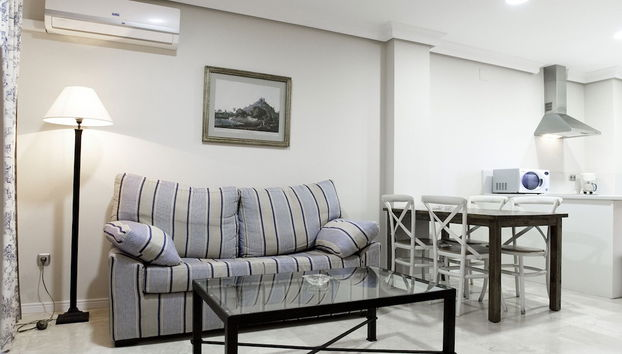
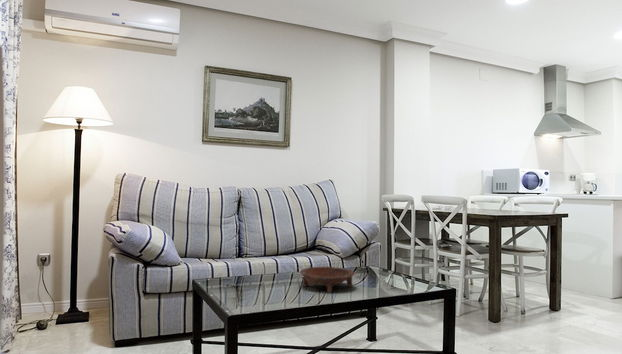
+ bowl (327, 278)
